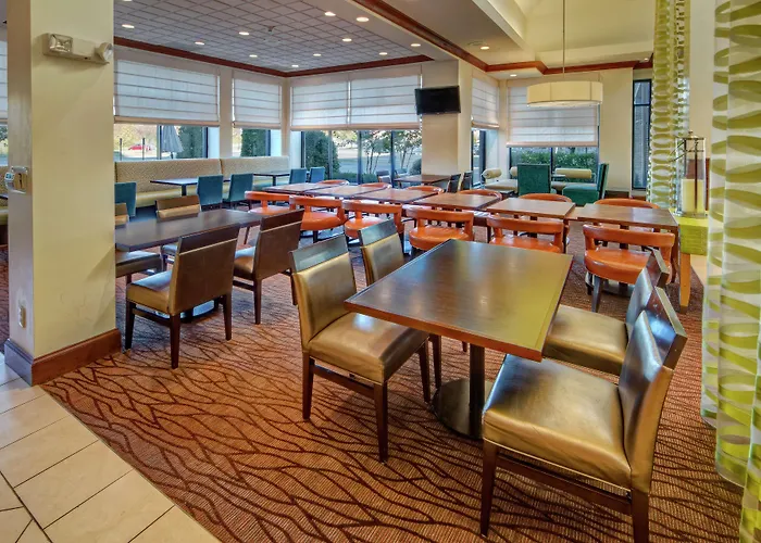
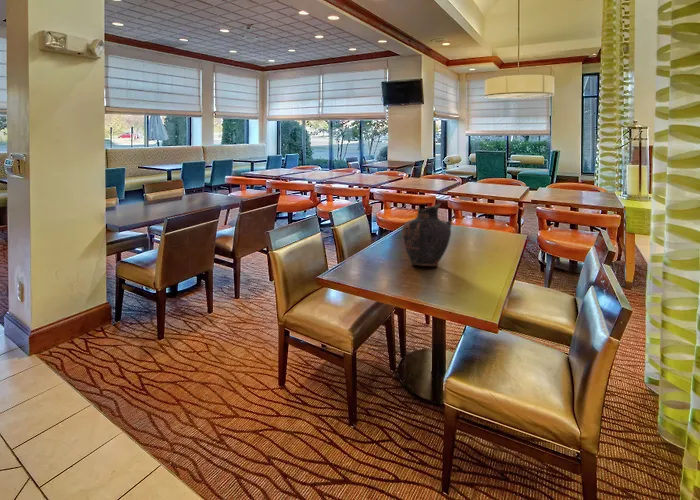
+ vase (427, 234)
